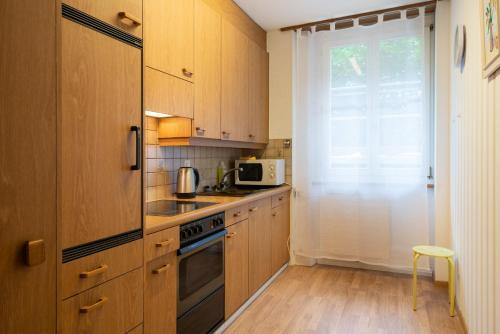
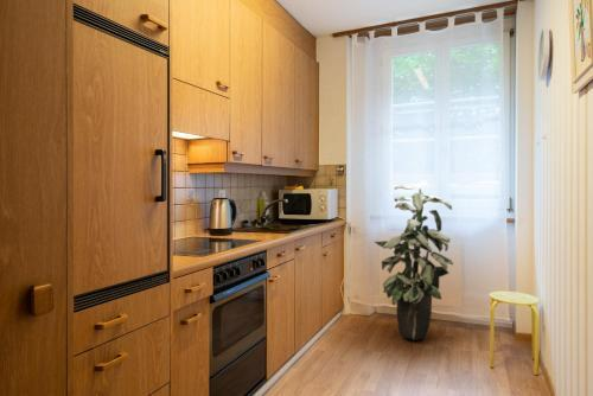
+ indoor plant (410, 260)
